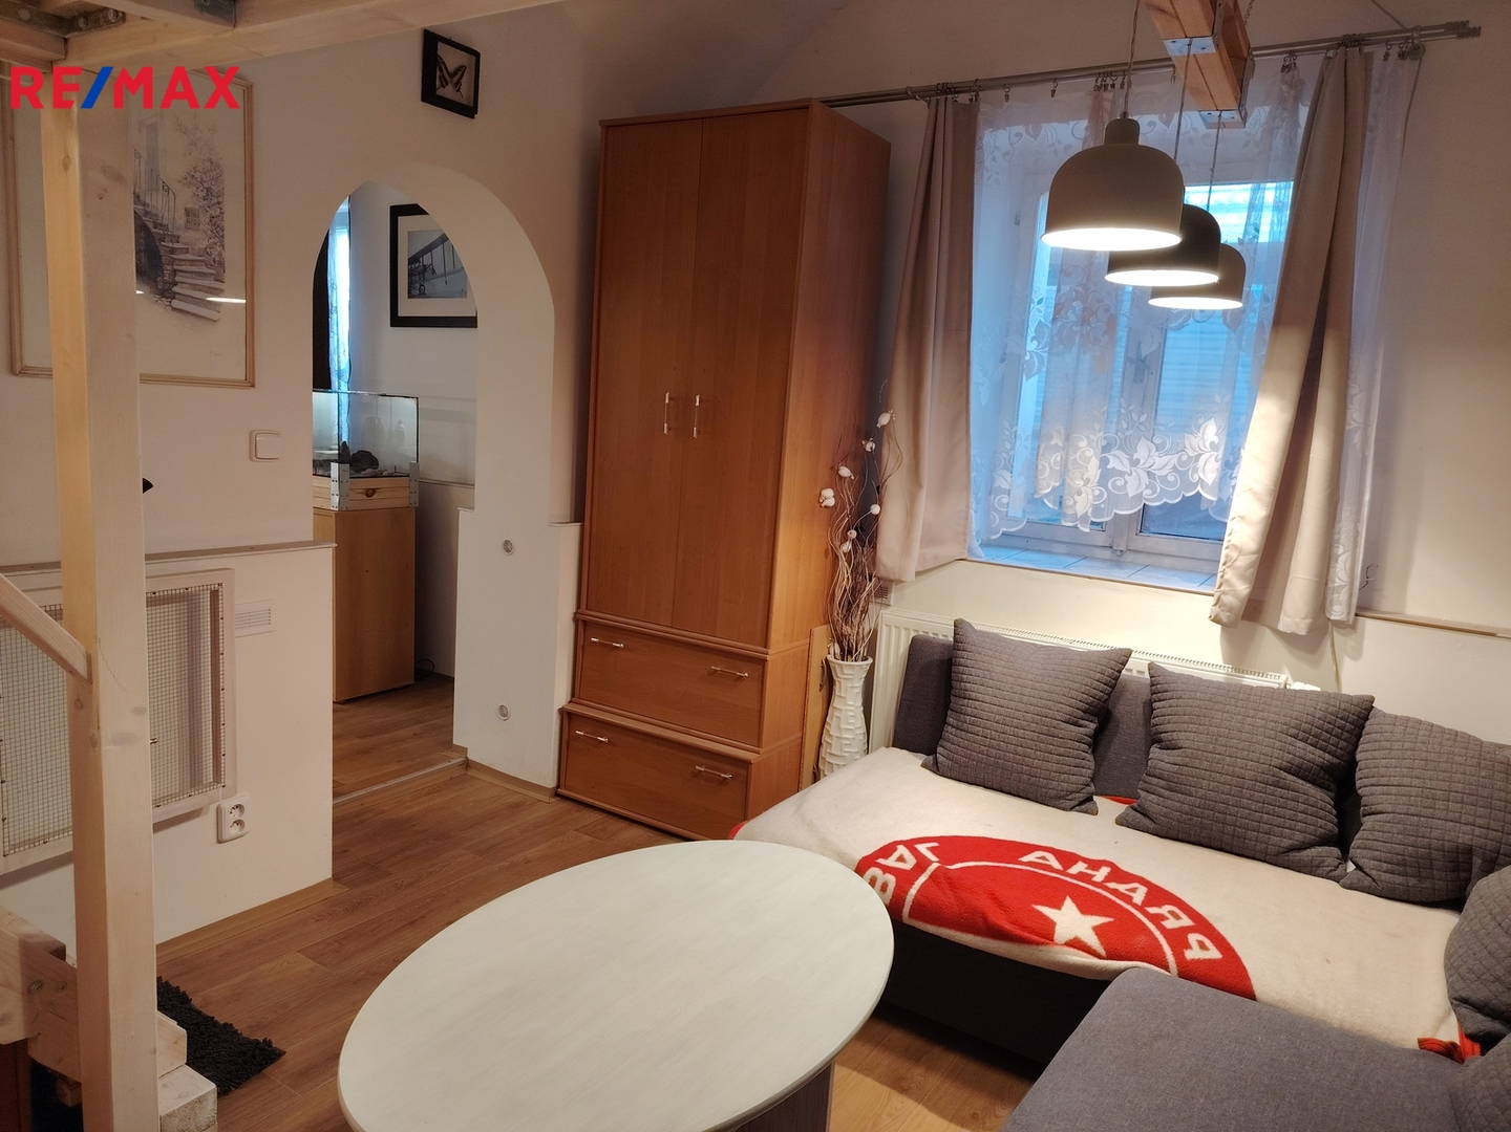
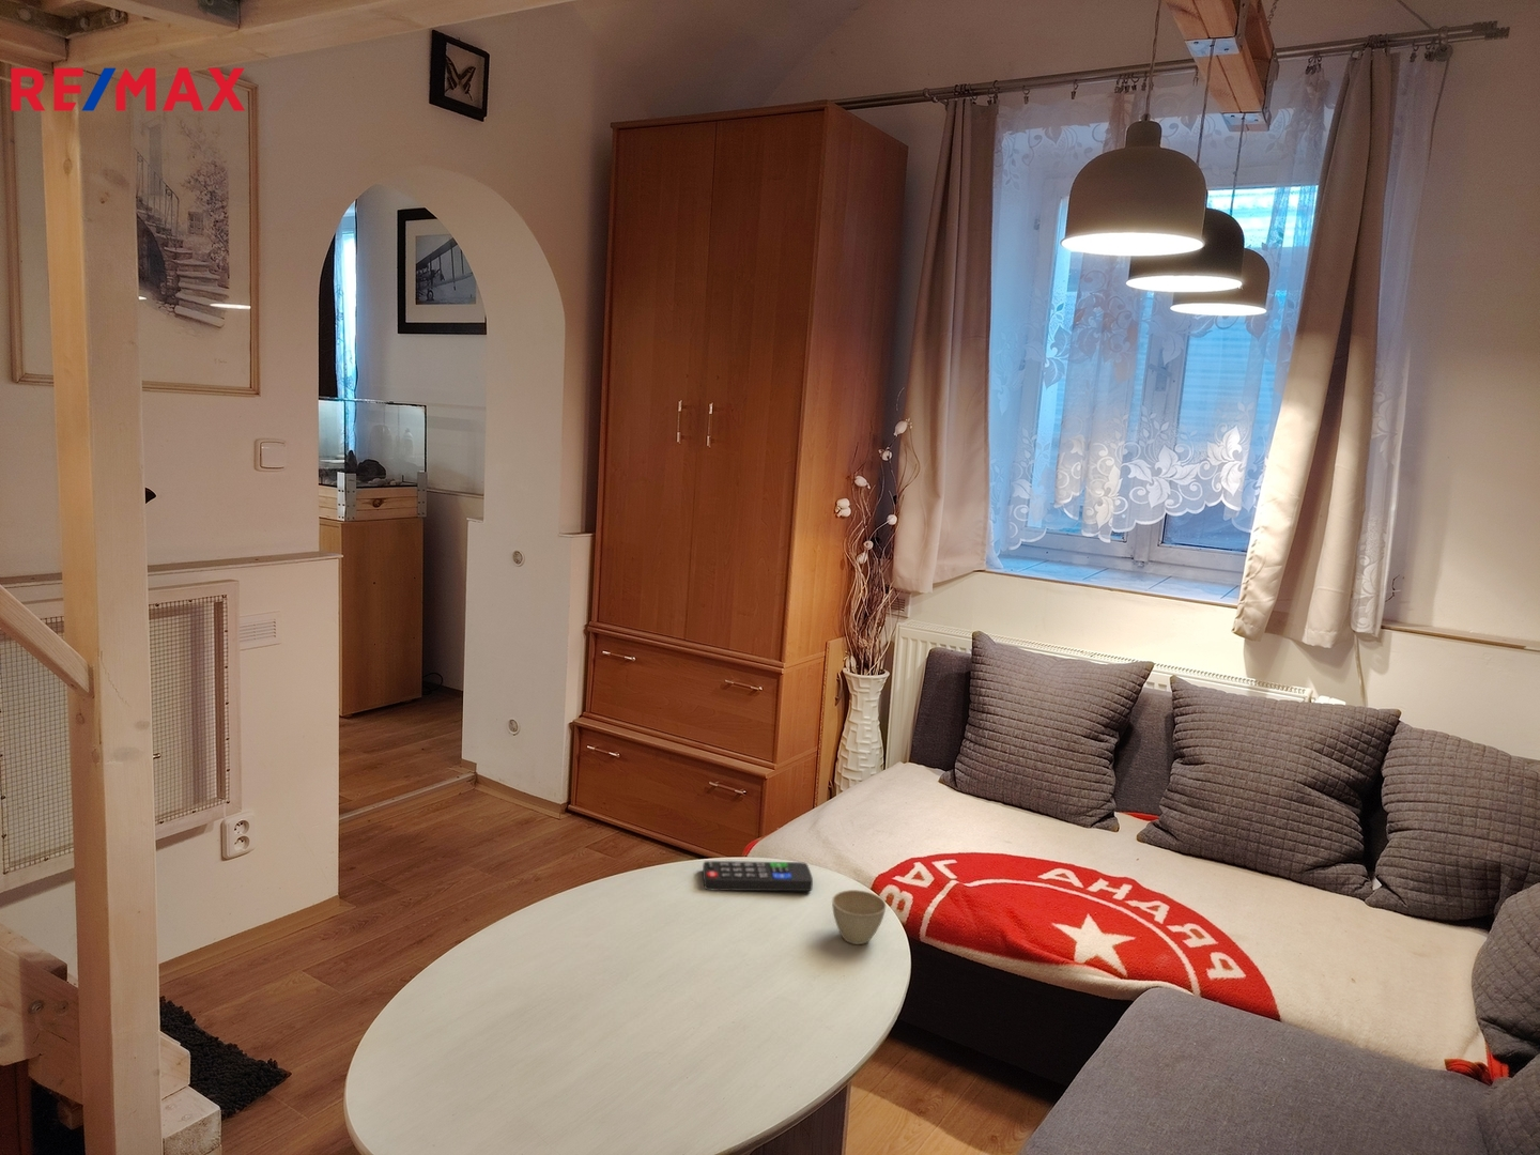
+ remote control (757, 875)
+ flower pot (856, 920)
